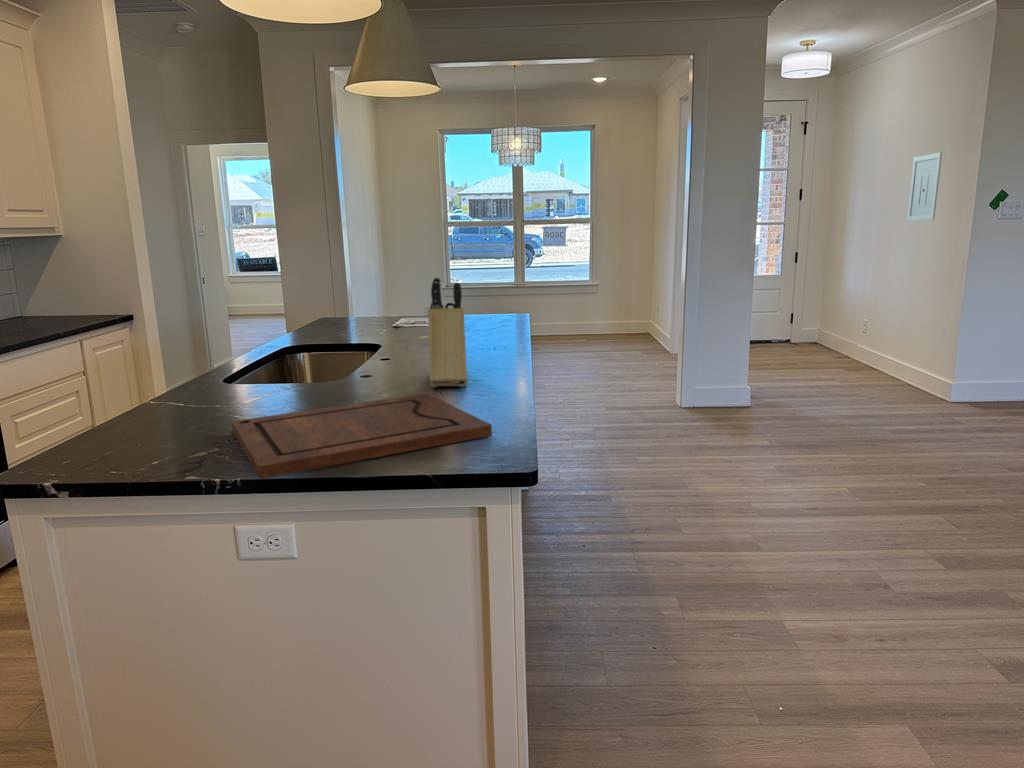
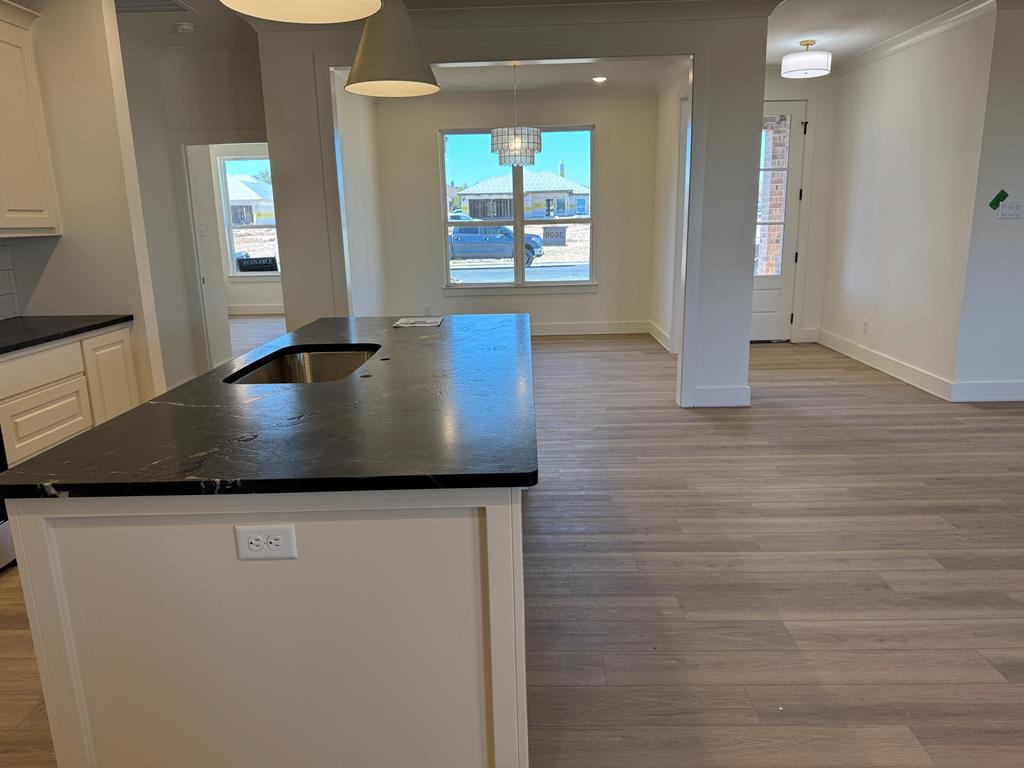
- wall art (923, 188)
- cutting board (359, 428)
- knife block (446, 329)
